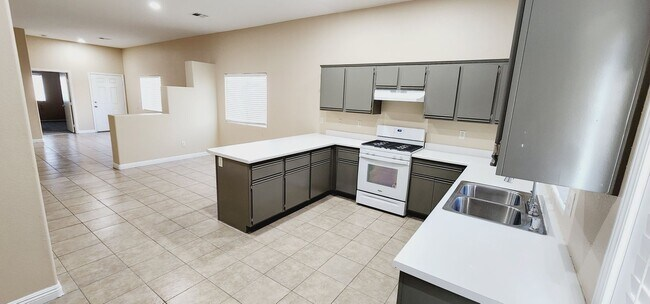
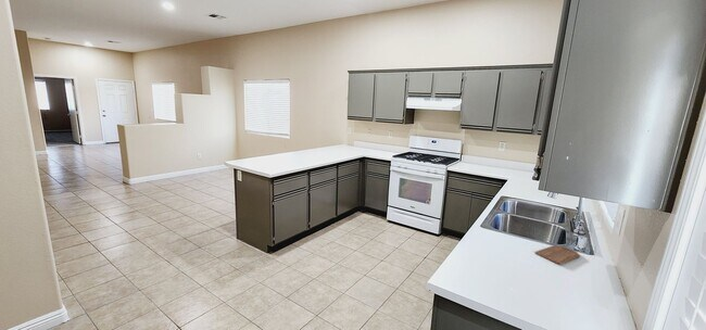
+ cutting board (558, 253)
